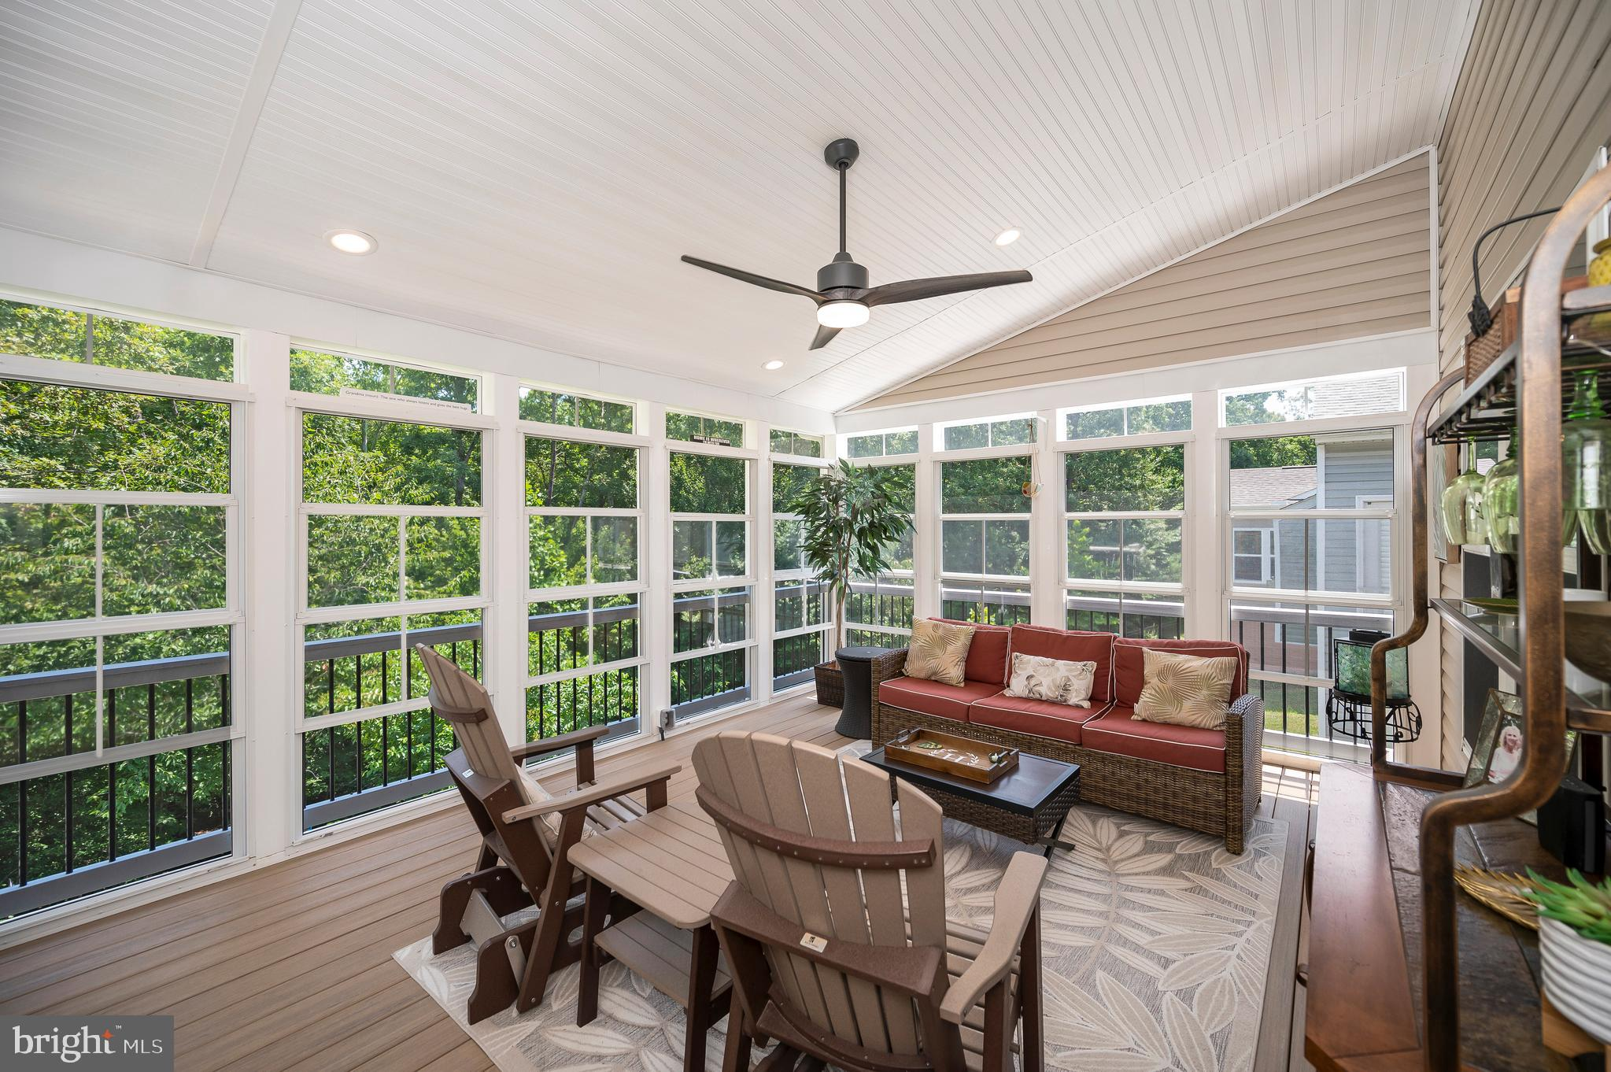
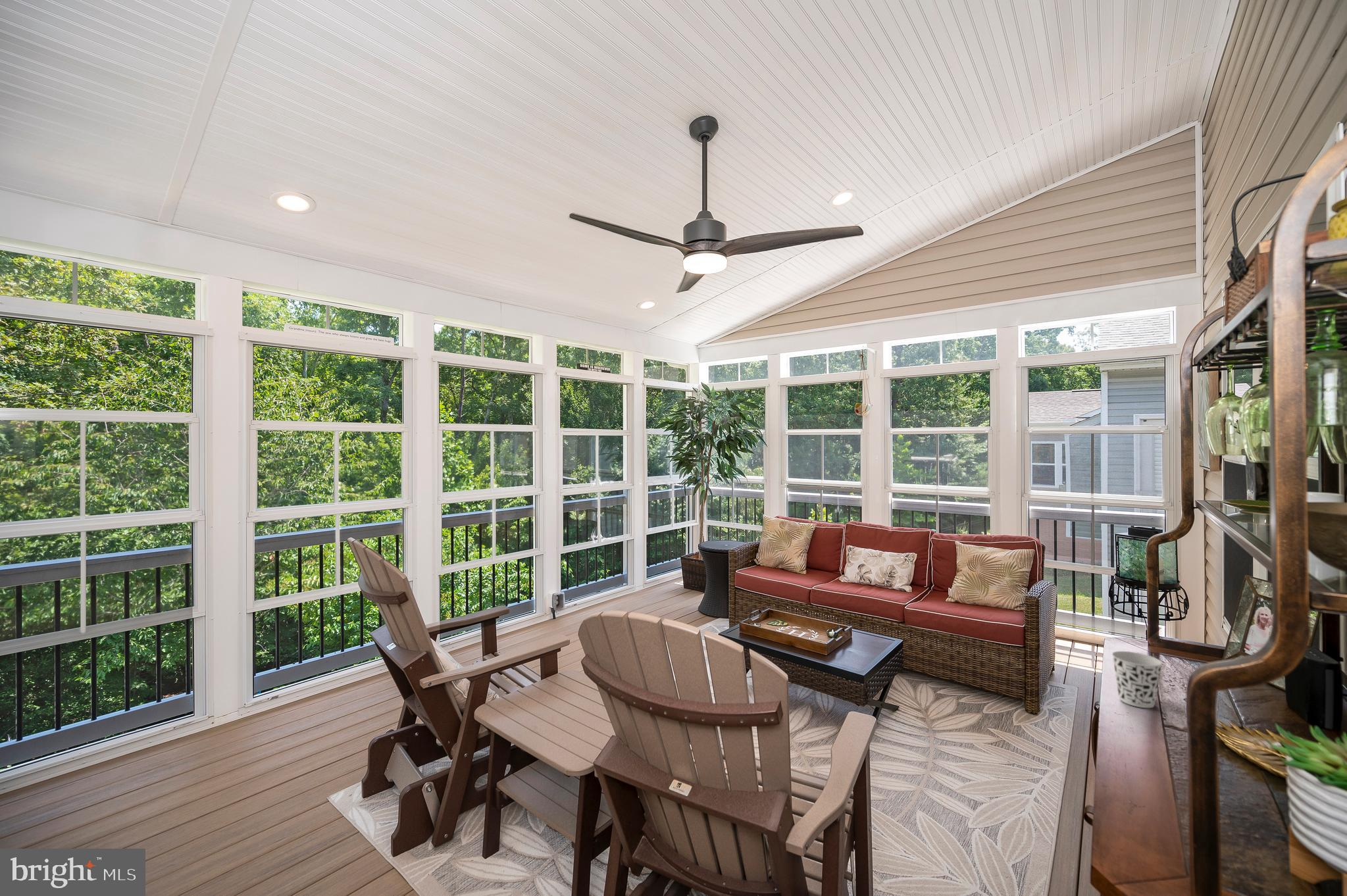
+ cup (1136, 680)
